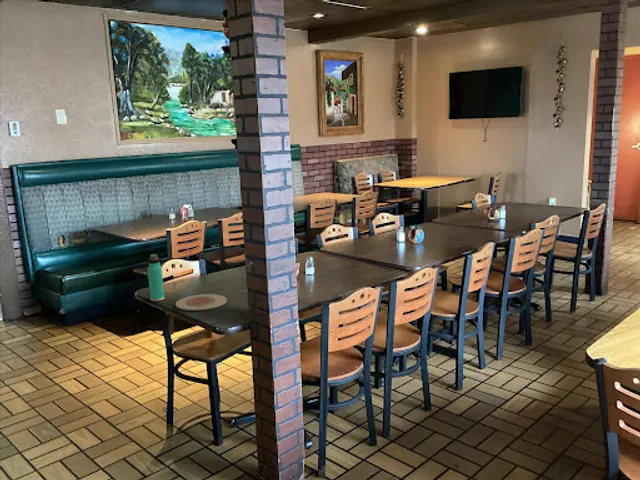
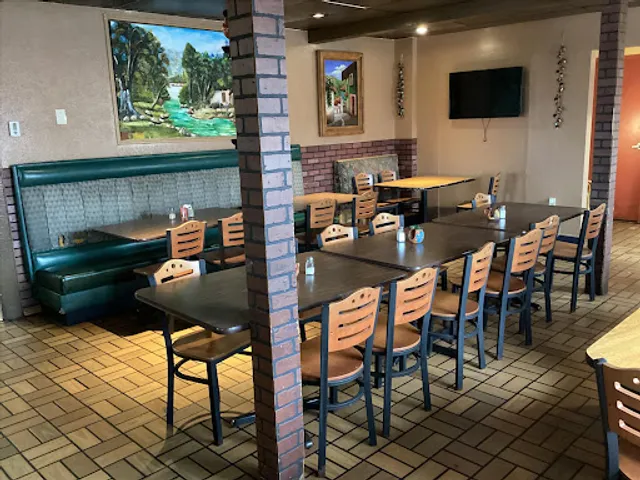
- thermos bottle (155, 277)
- plate (201, 301)
